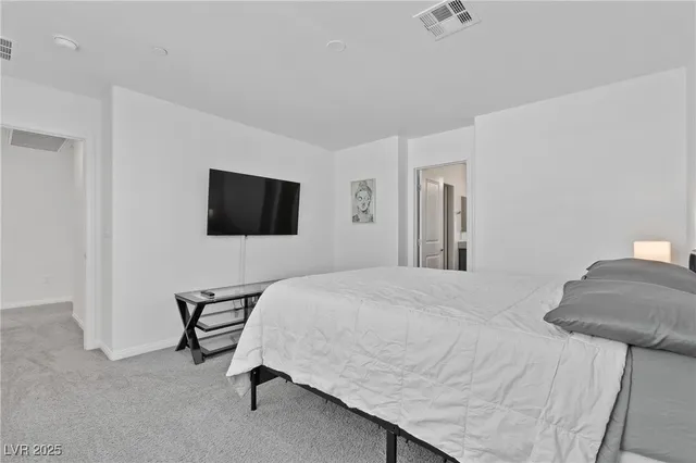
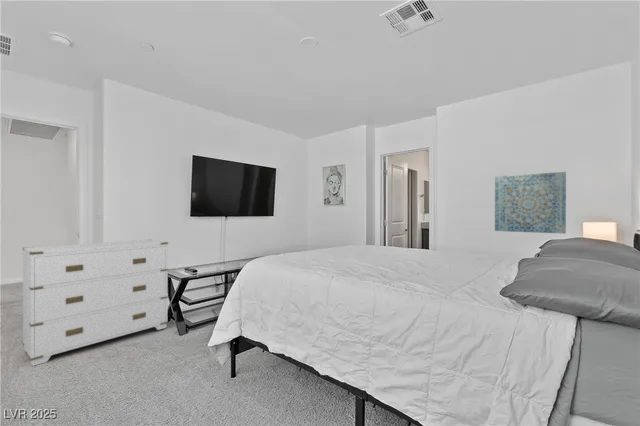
+ wall art (528, 203)
+ dresser (101, 291)
